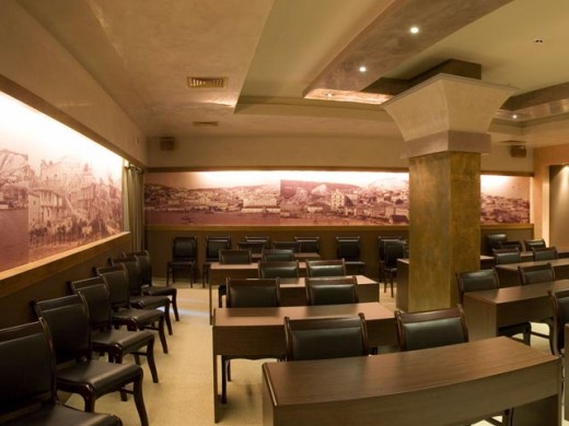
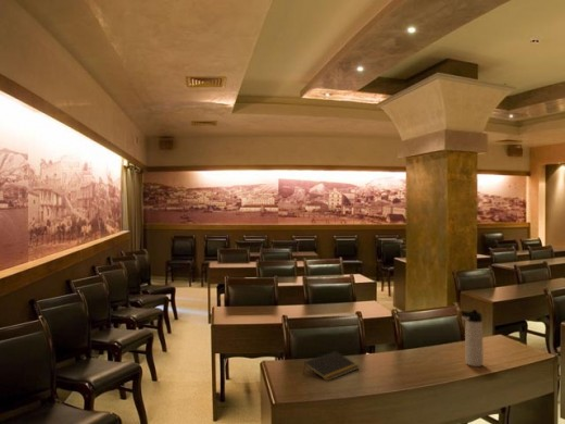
+ notepad (331, 364)
+ thermos bottle (470, 337)
